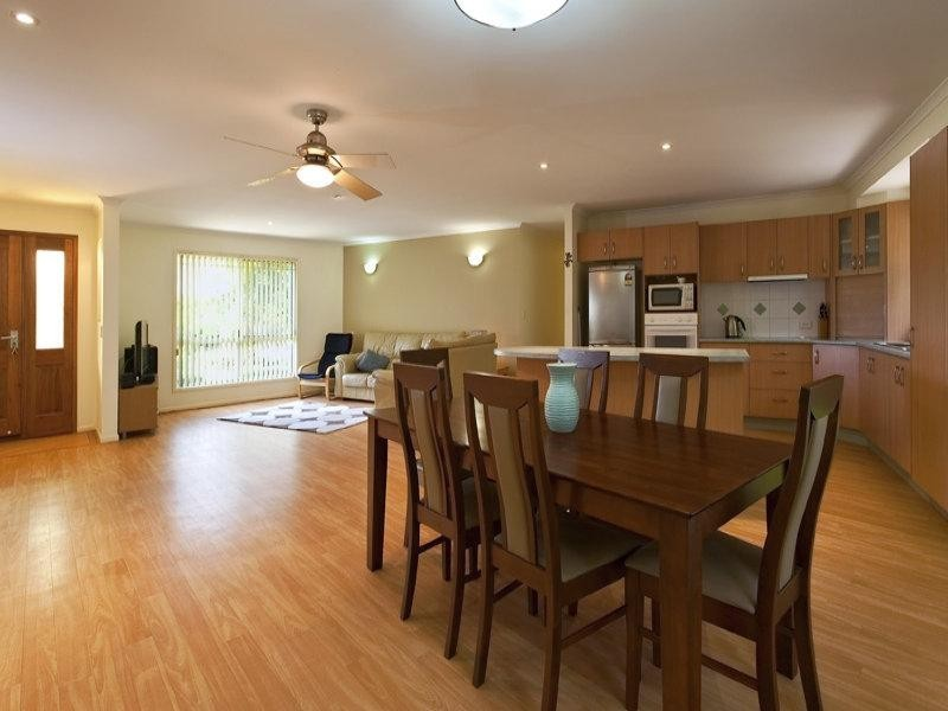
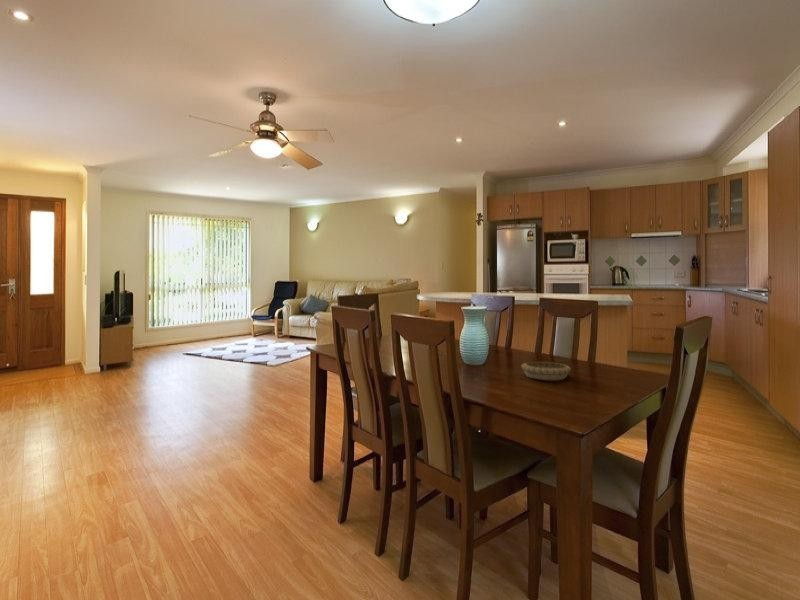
+ decorative bowl (545, 370)
